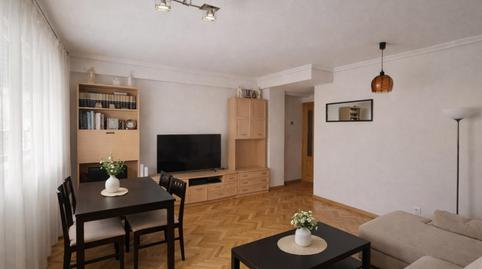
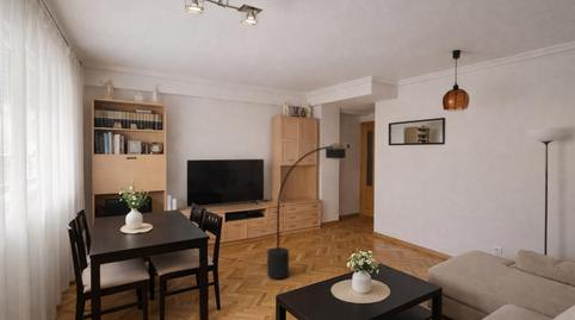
+ floor lamp (278, 200)
